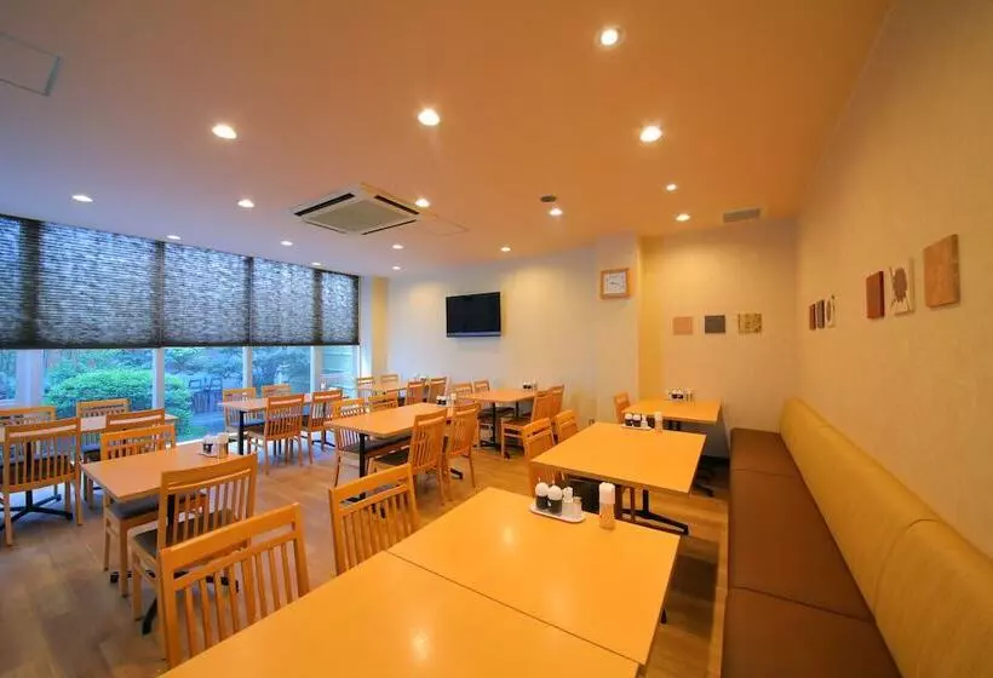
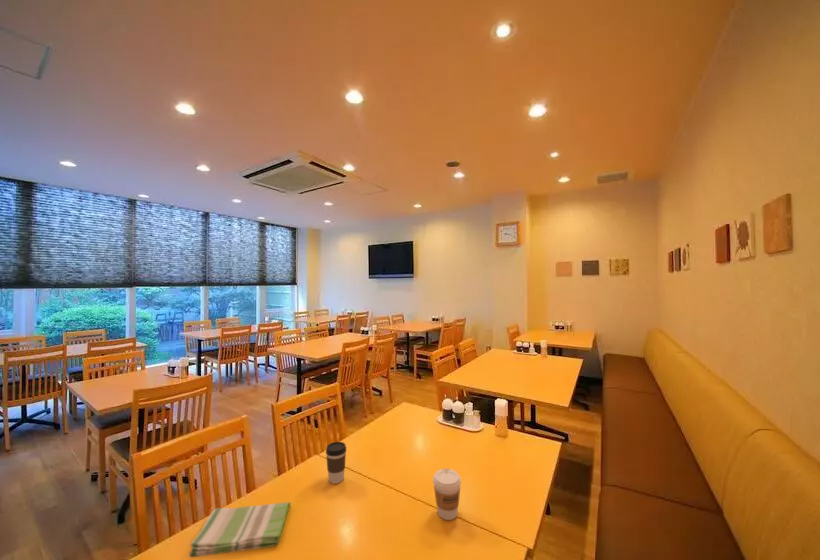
+ coffee cup (336, 462)
+ coffee cup (447, 493)
+ dish towel (244, 523)
